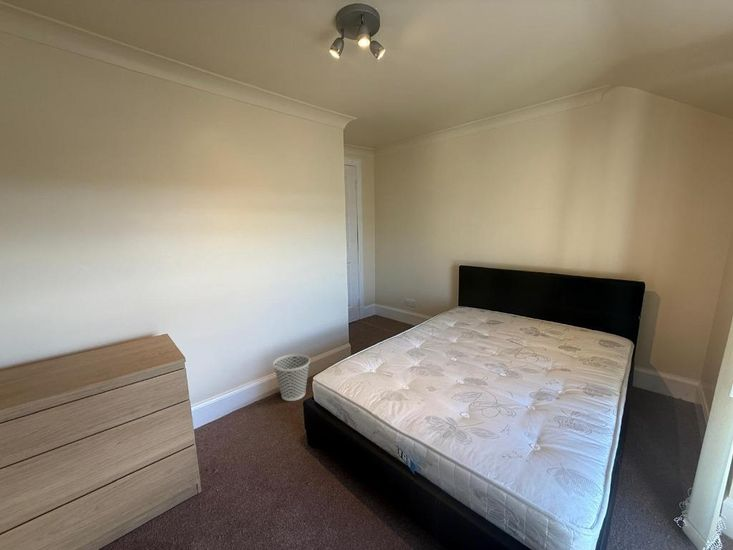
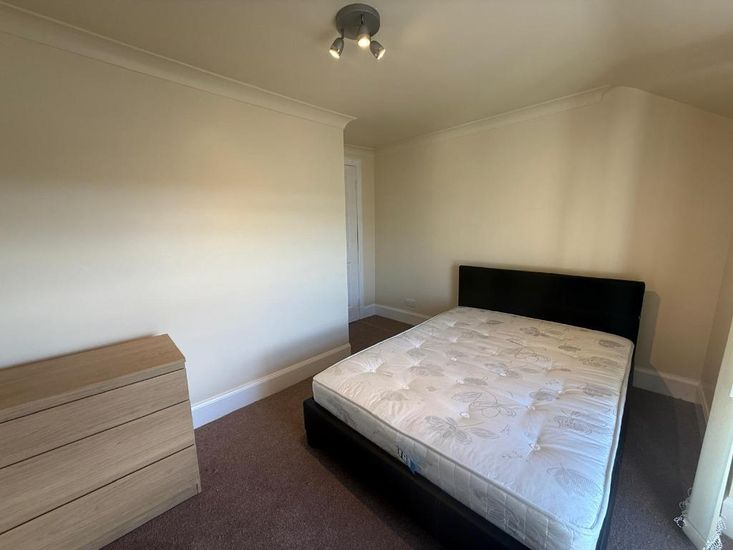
- wastebasket (292, 377)
